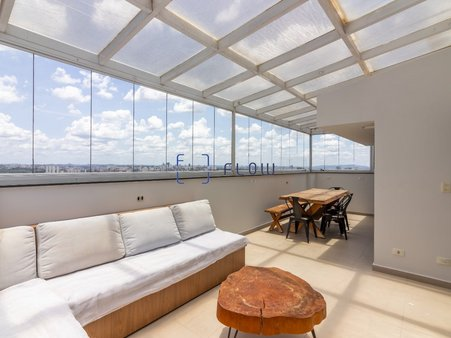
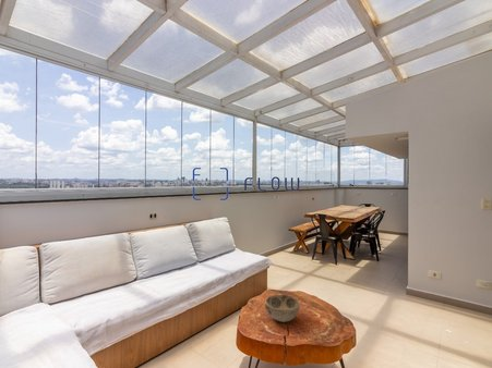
+ decorative bowl (281, 309)
